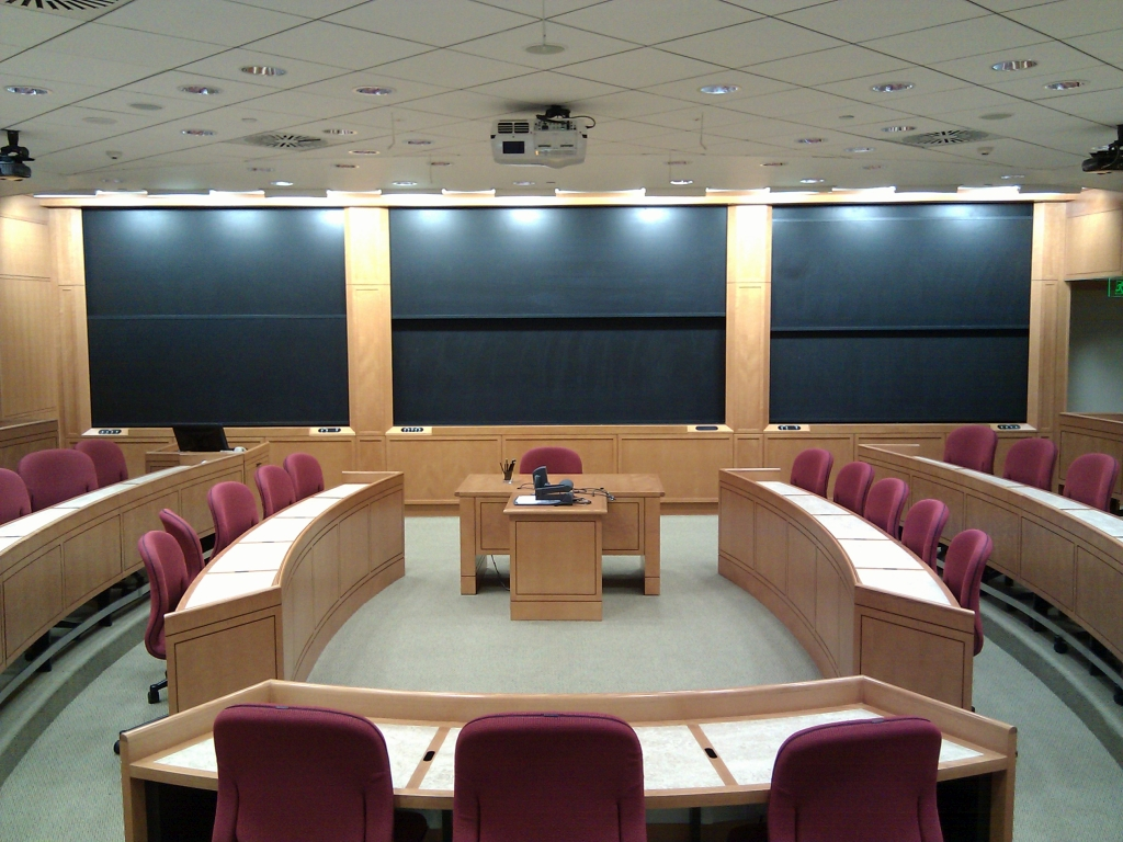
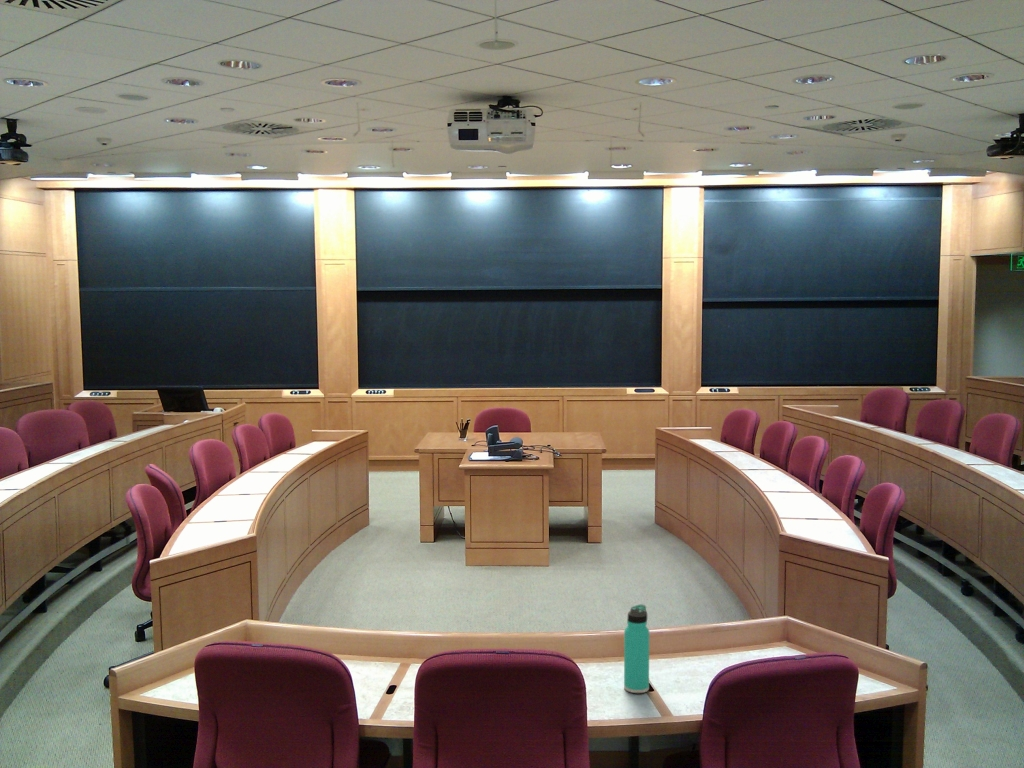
+ thermos bottle (636, 647)
